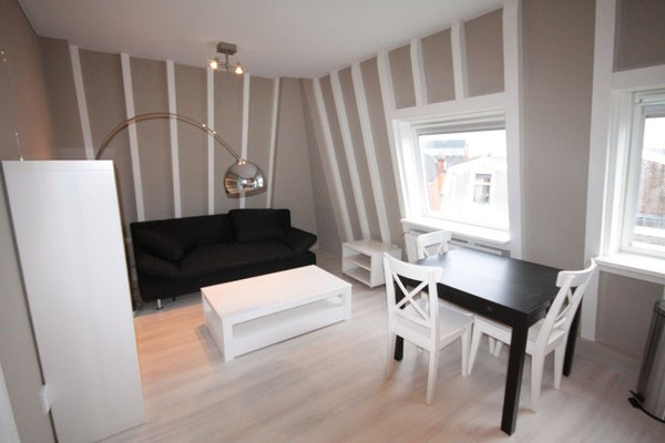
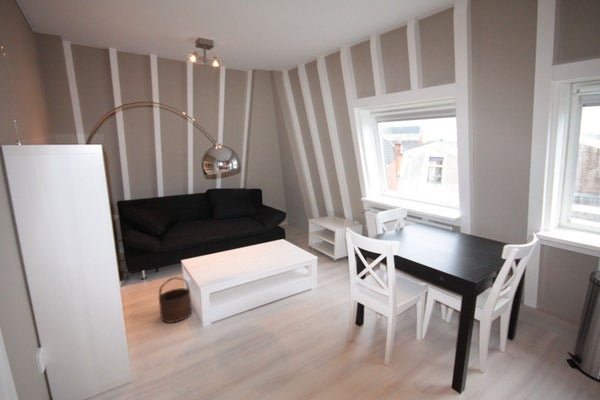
+ wooden bucket (174, 296)
